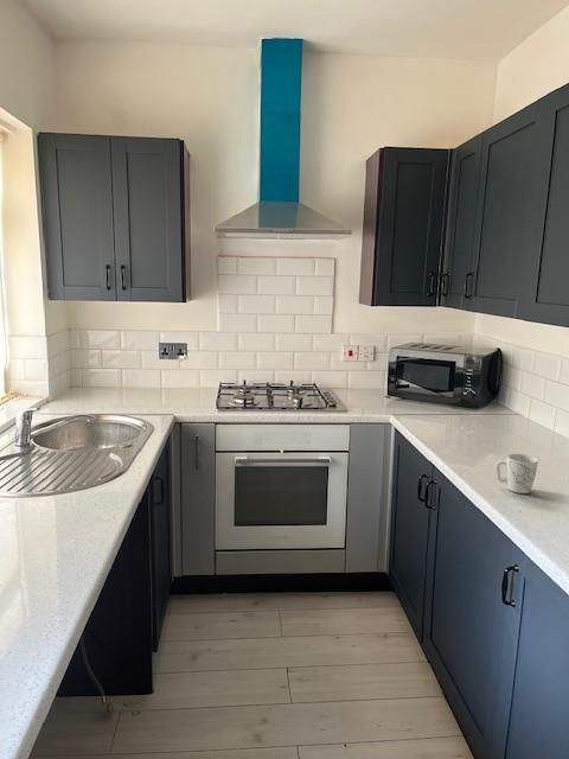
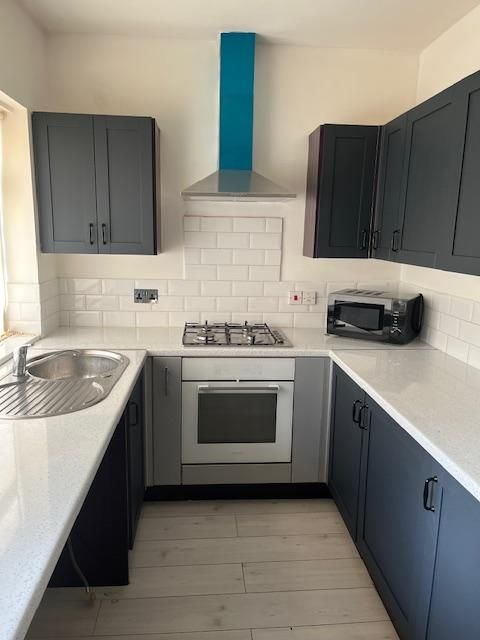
- mug (514, 473)
